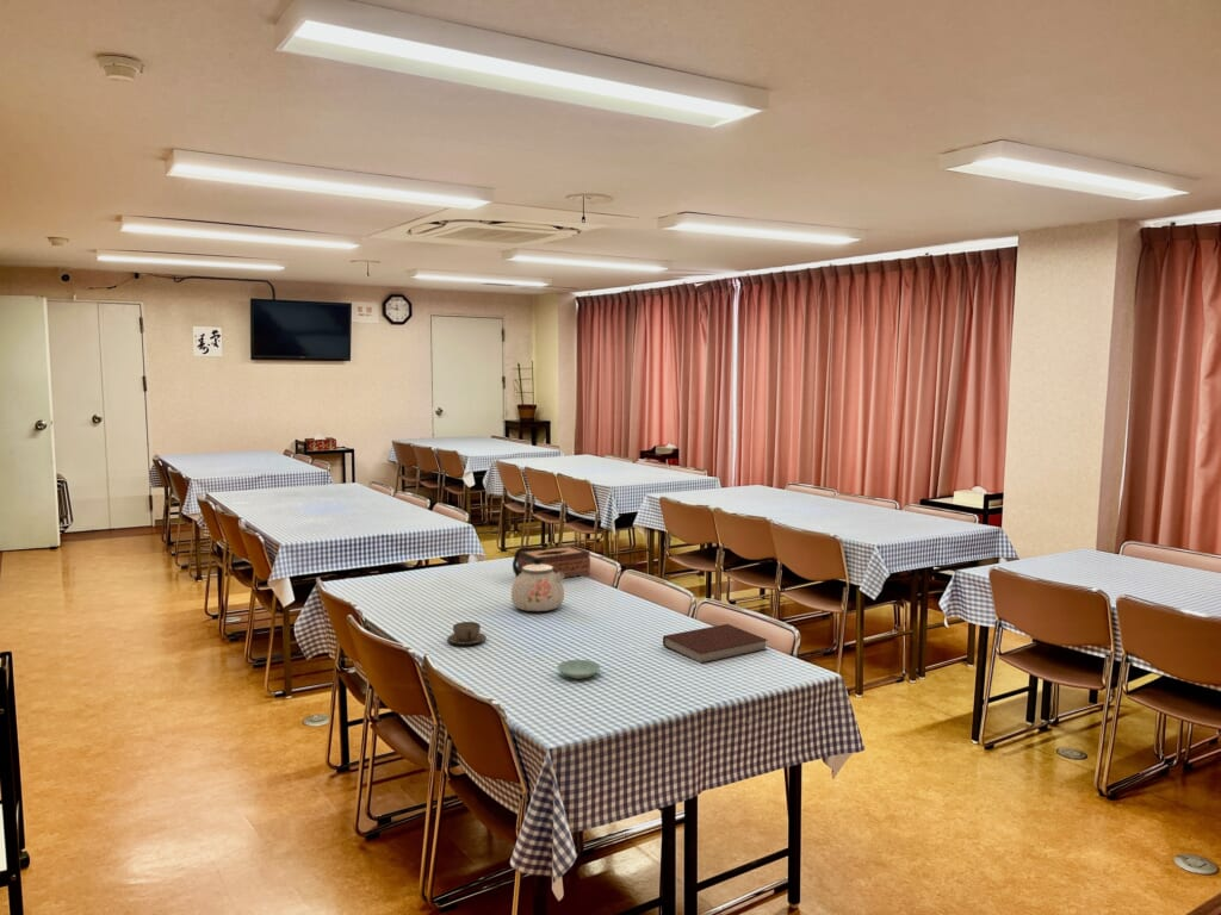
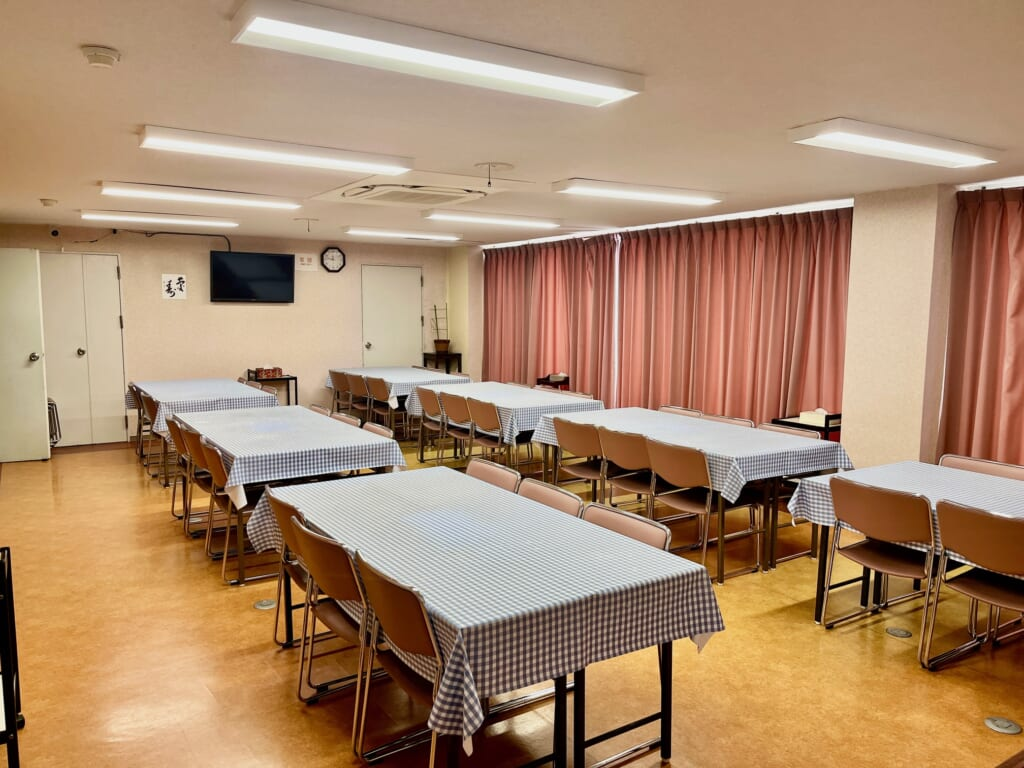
- teacup (466, 633)
- tissue box (553, 562)
- notebook (714, 642)
- kettle (538, 577)
- saucer (578, 670)
